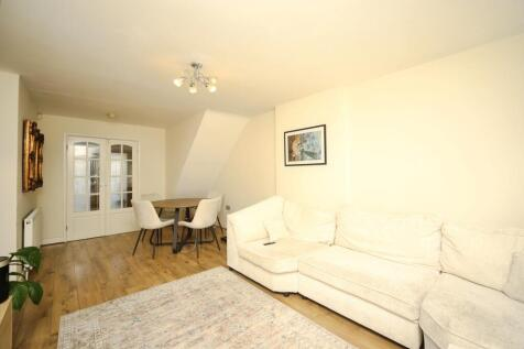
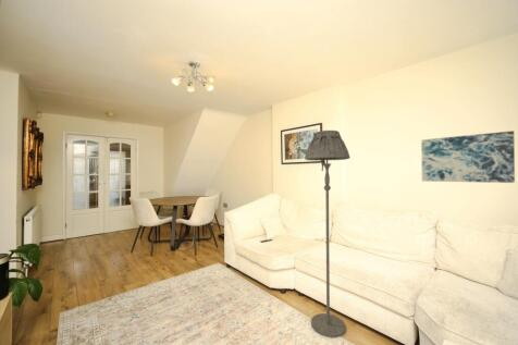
+ floor lamp (326, 229)
+ wall art (462, 159)
